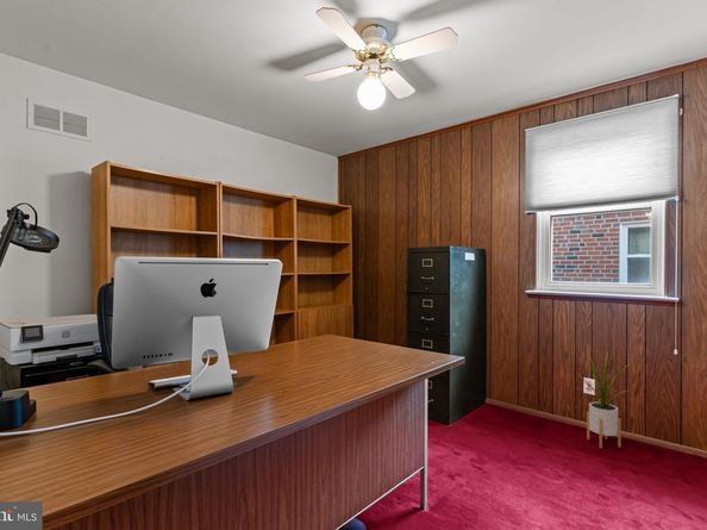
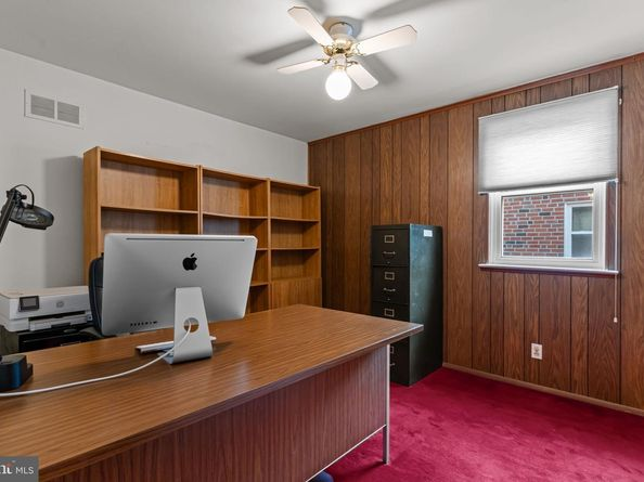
- house plant (603, 394)
